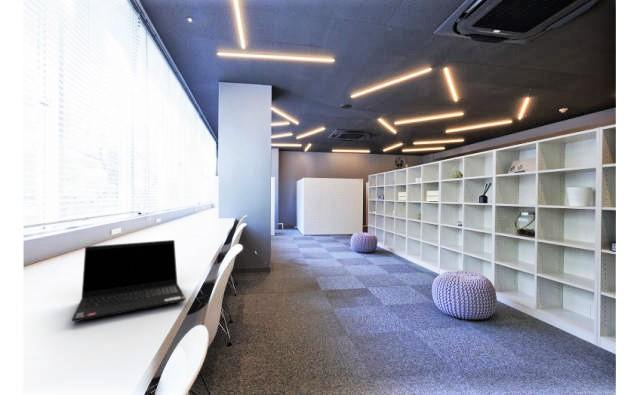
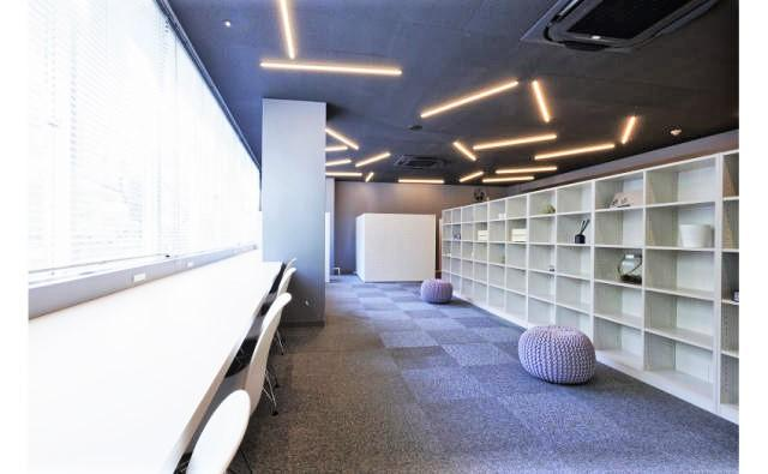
- laptop computer (133, 273)
